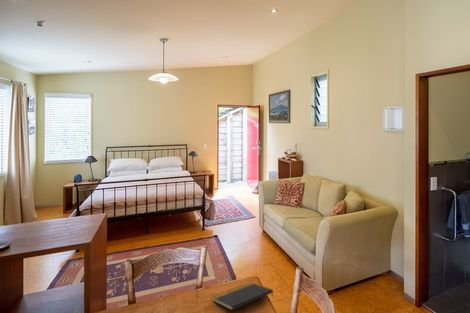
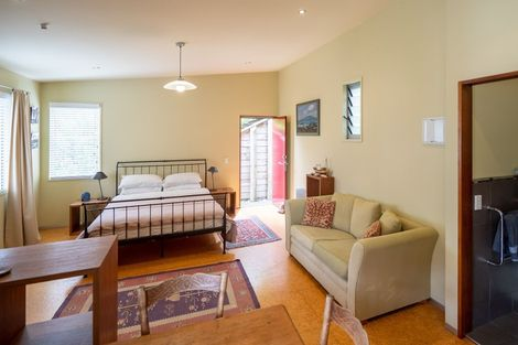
- notepad (242, 295)
